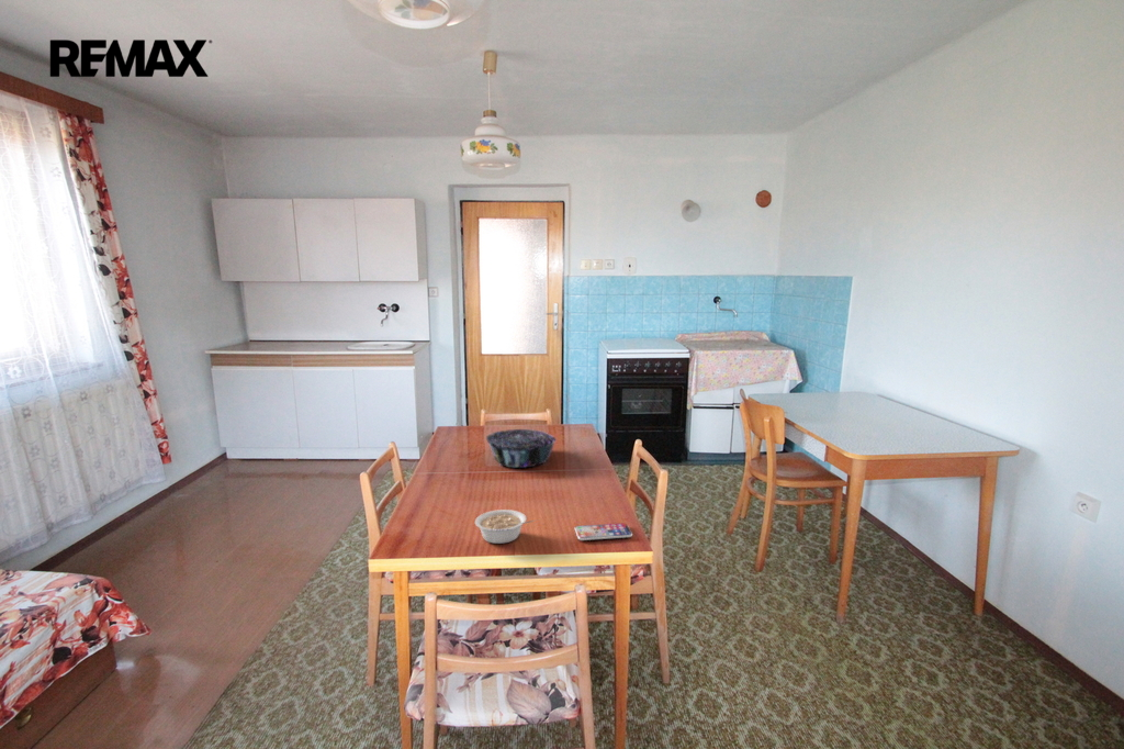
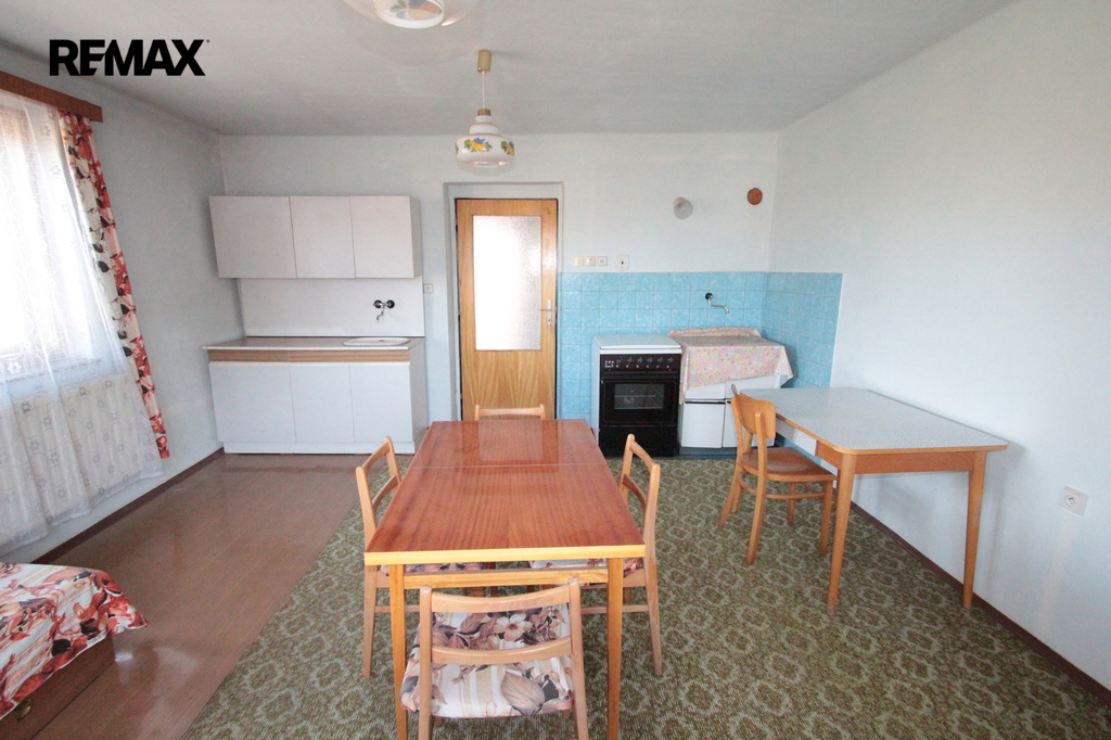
- legume (503, 525)
- decorative bowl (519, 448)
- smartphone (603, 532)
